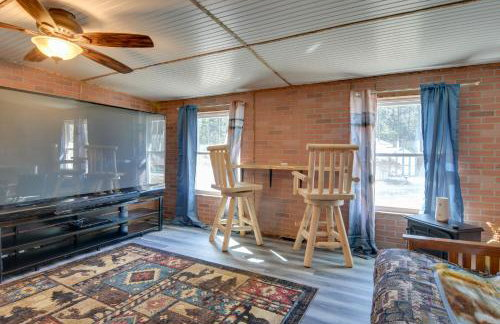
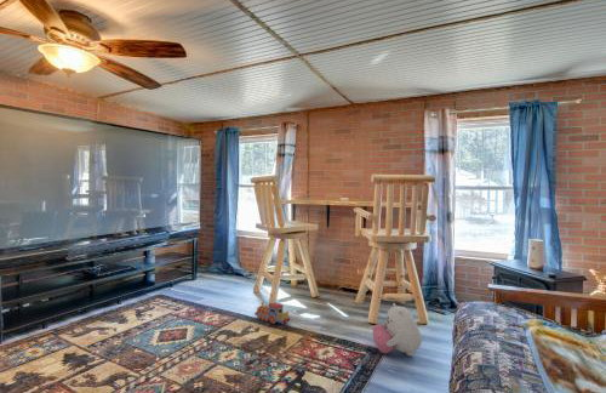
+ toy train (271, 312)
+ plush toy (396, 329)
